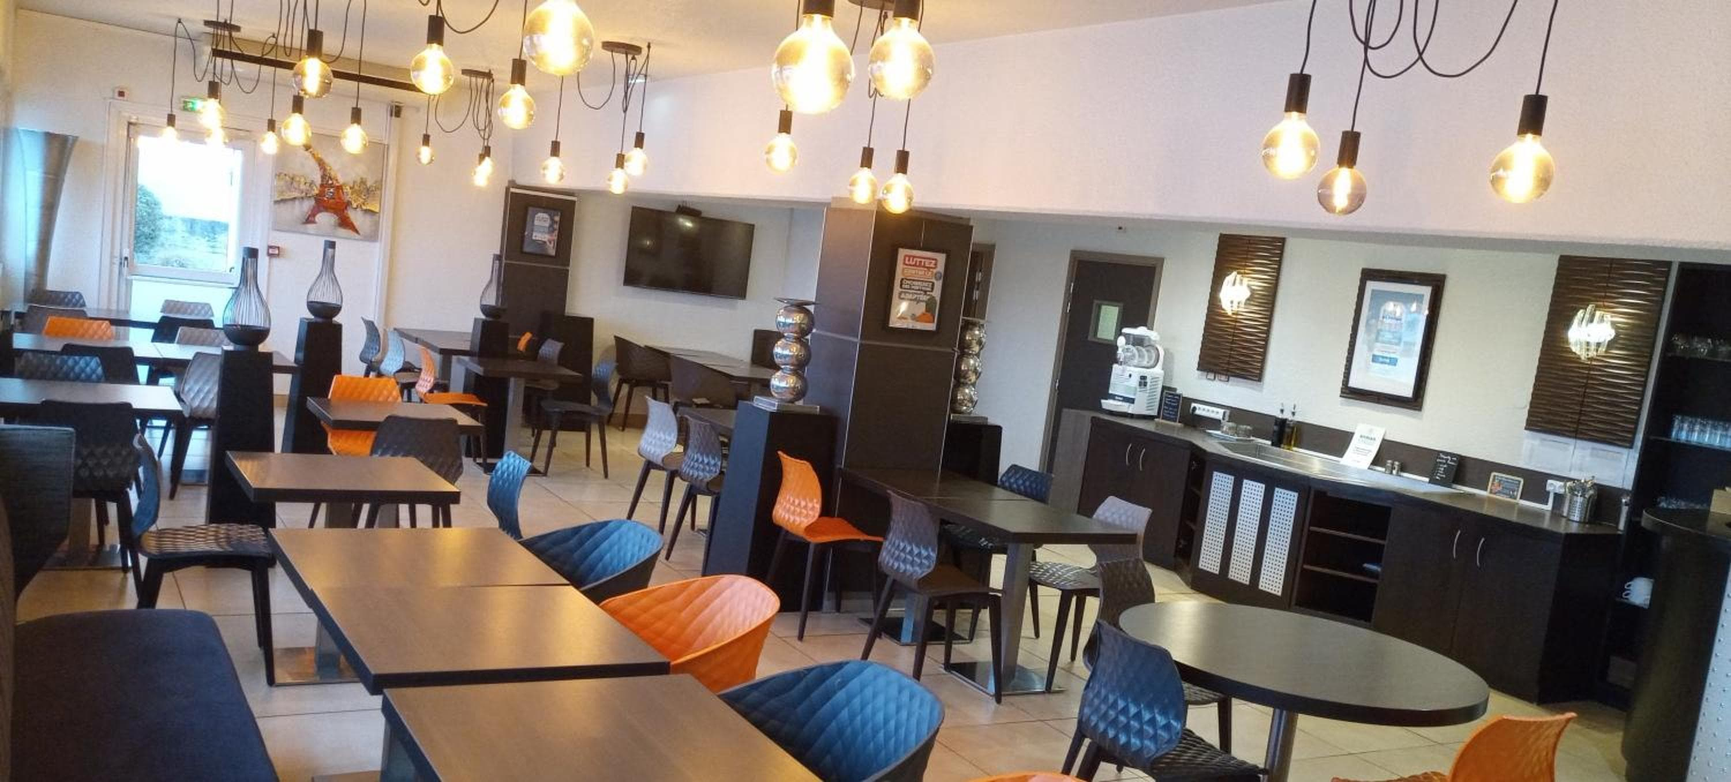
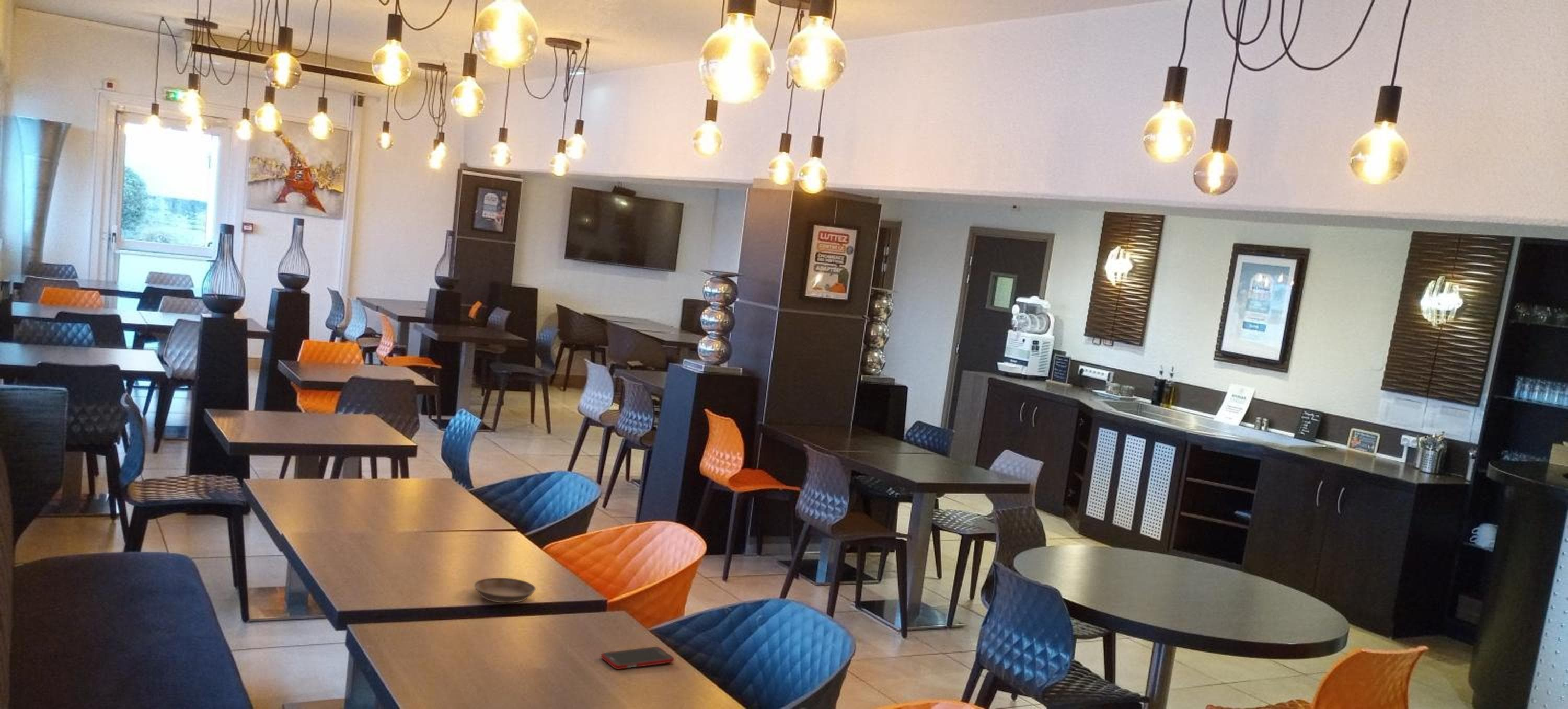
+ saucer (504, 591)
+ cell phone (638, 658)
